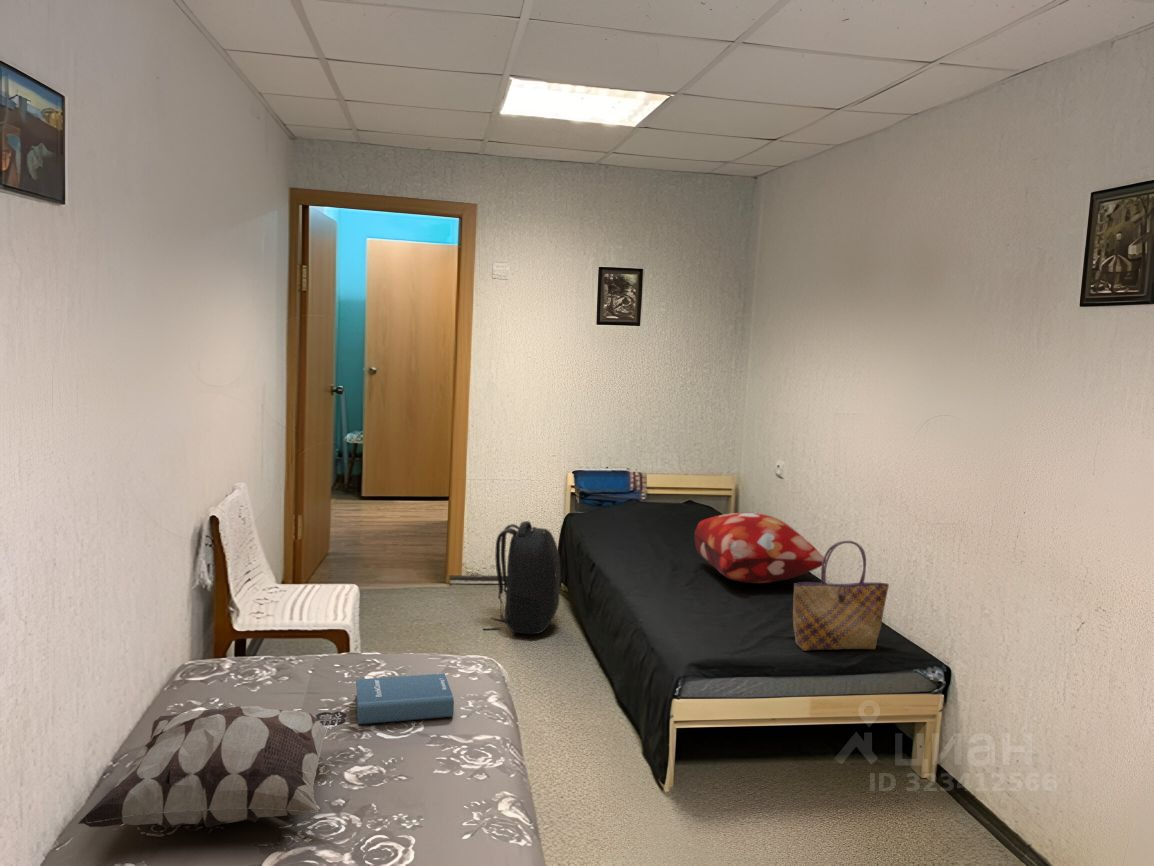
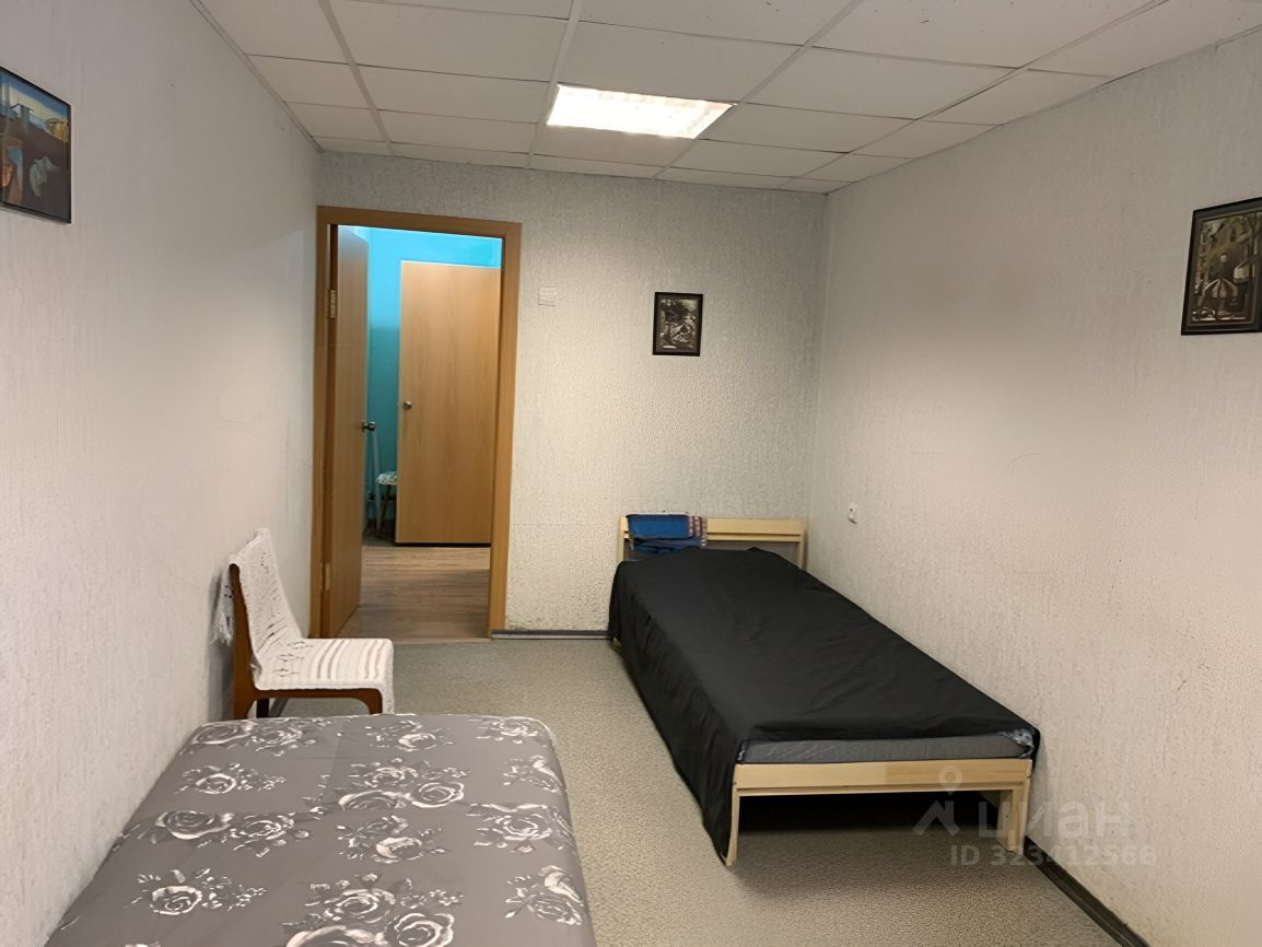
- decorative pillow (231, 759)
- decorative pillow (756, 547)
- backpack (523, 574)
- hardback book (403, 698)
- tote bag (839, 593)
